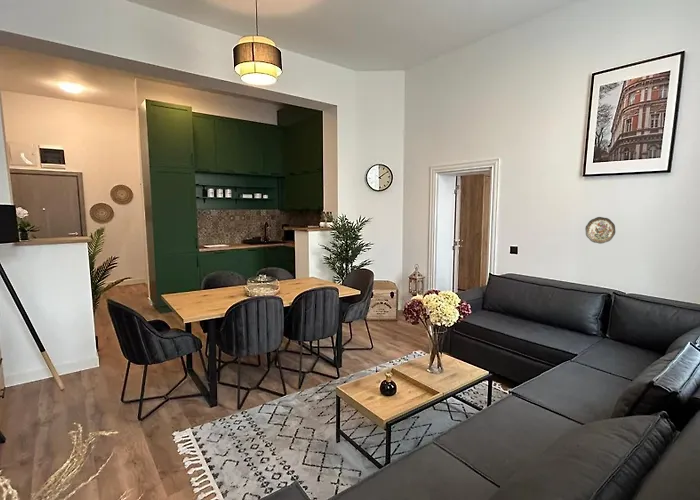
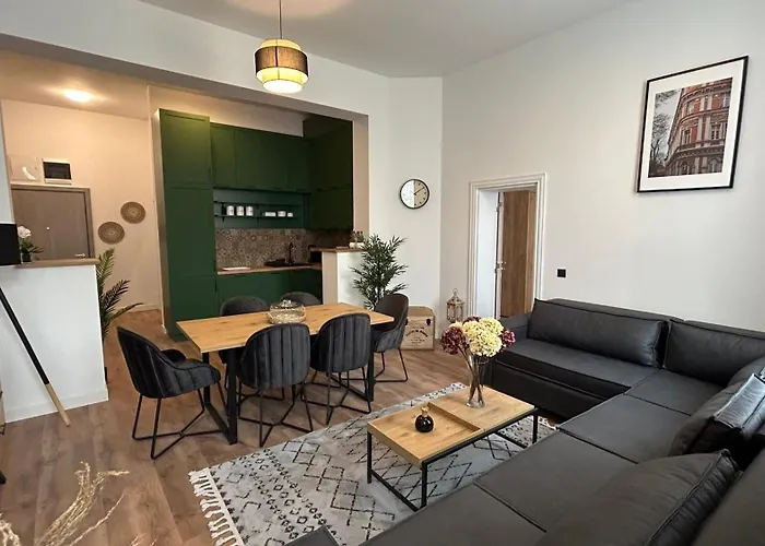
- decorative plate (600, 230)
